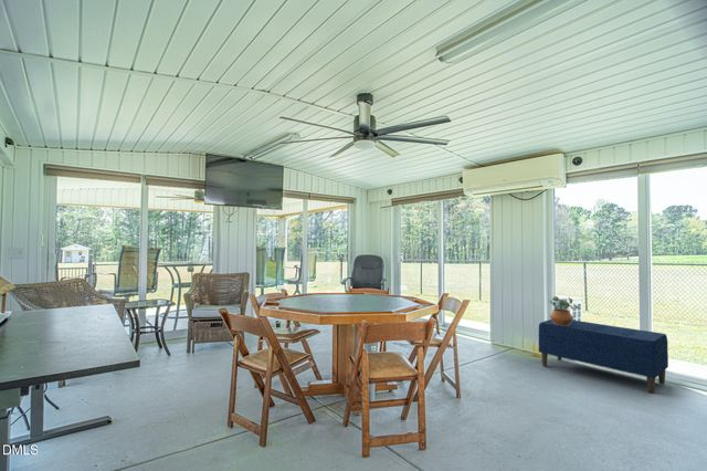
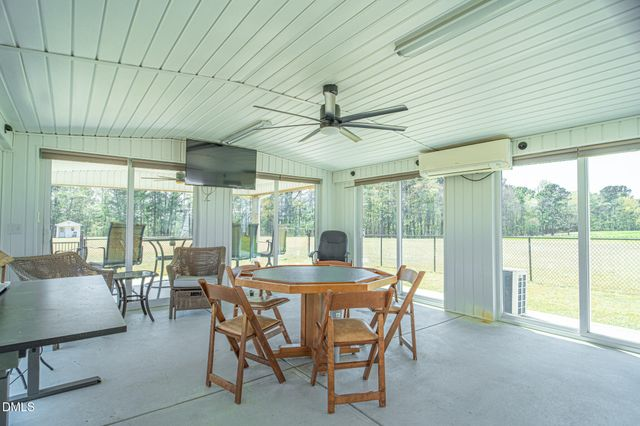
- bench (599, 350)
- potted plant (563, 310)
